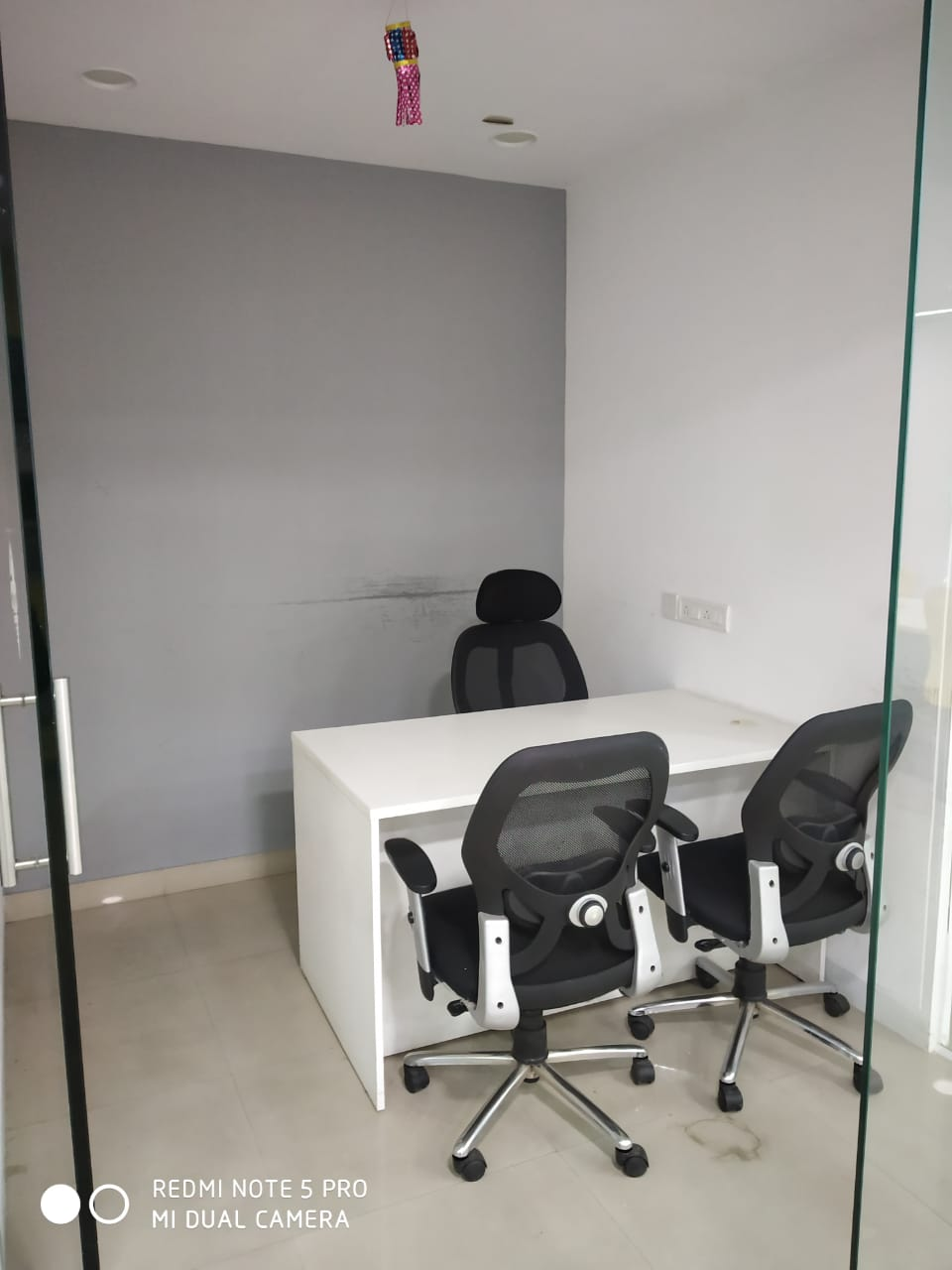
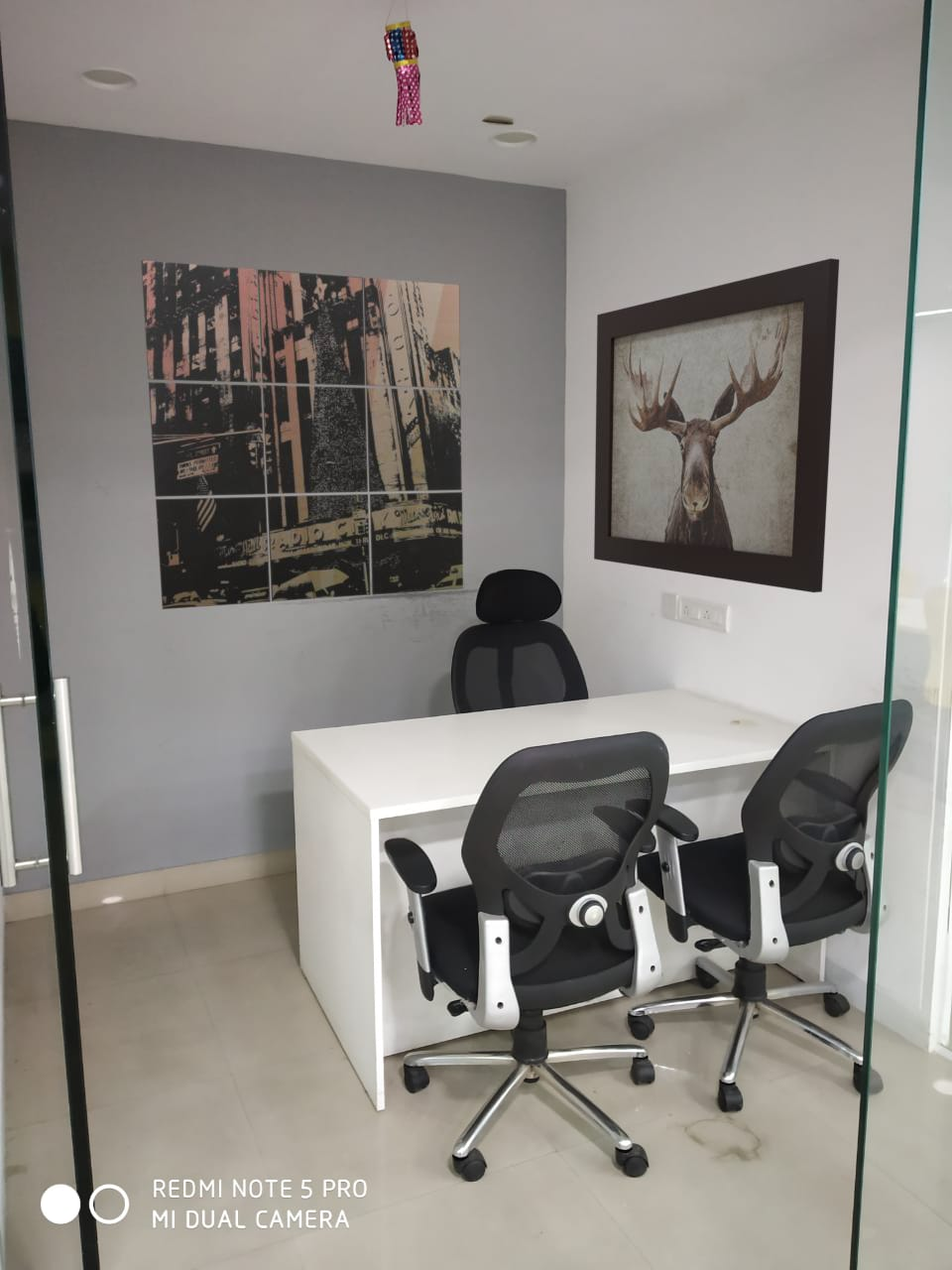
+ wall art (695, 435)
+ wall art (316, 440)
